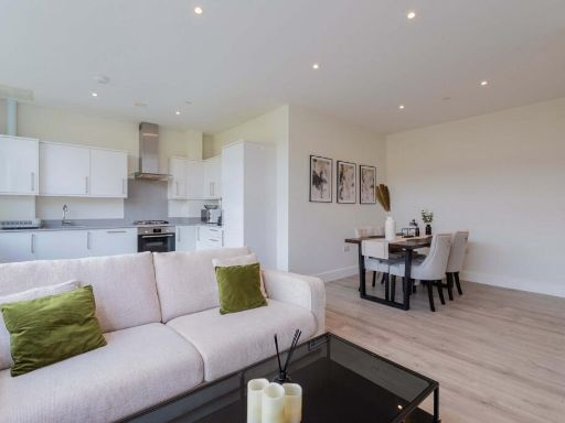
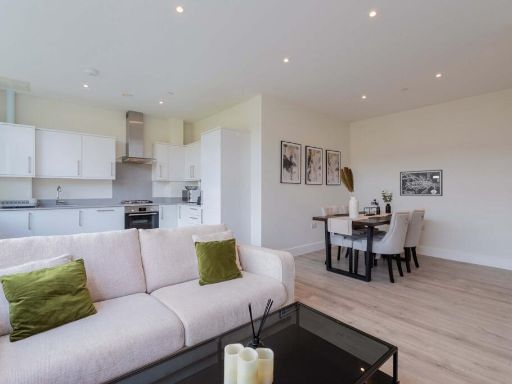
+ wall art (420, 183)
